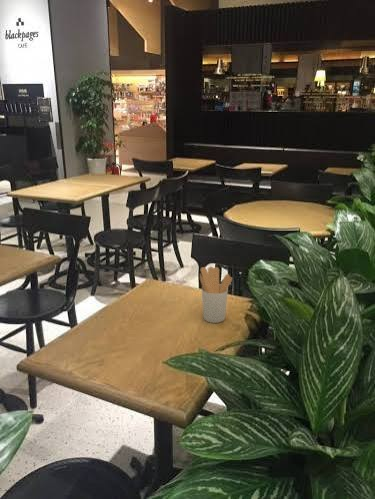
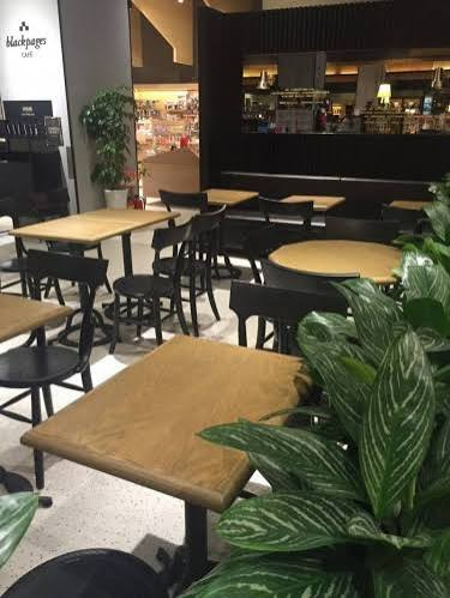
- utensil holder (212, 293)
